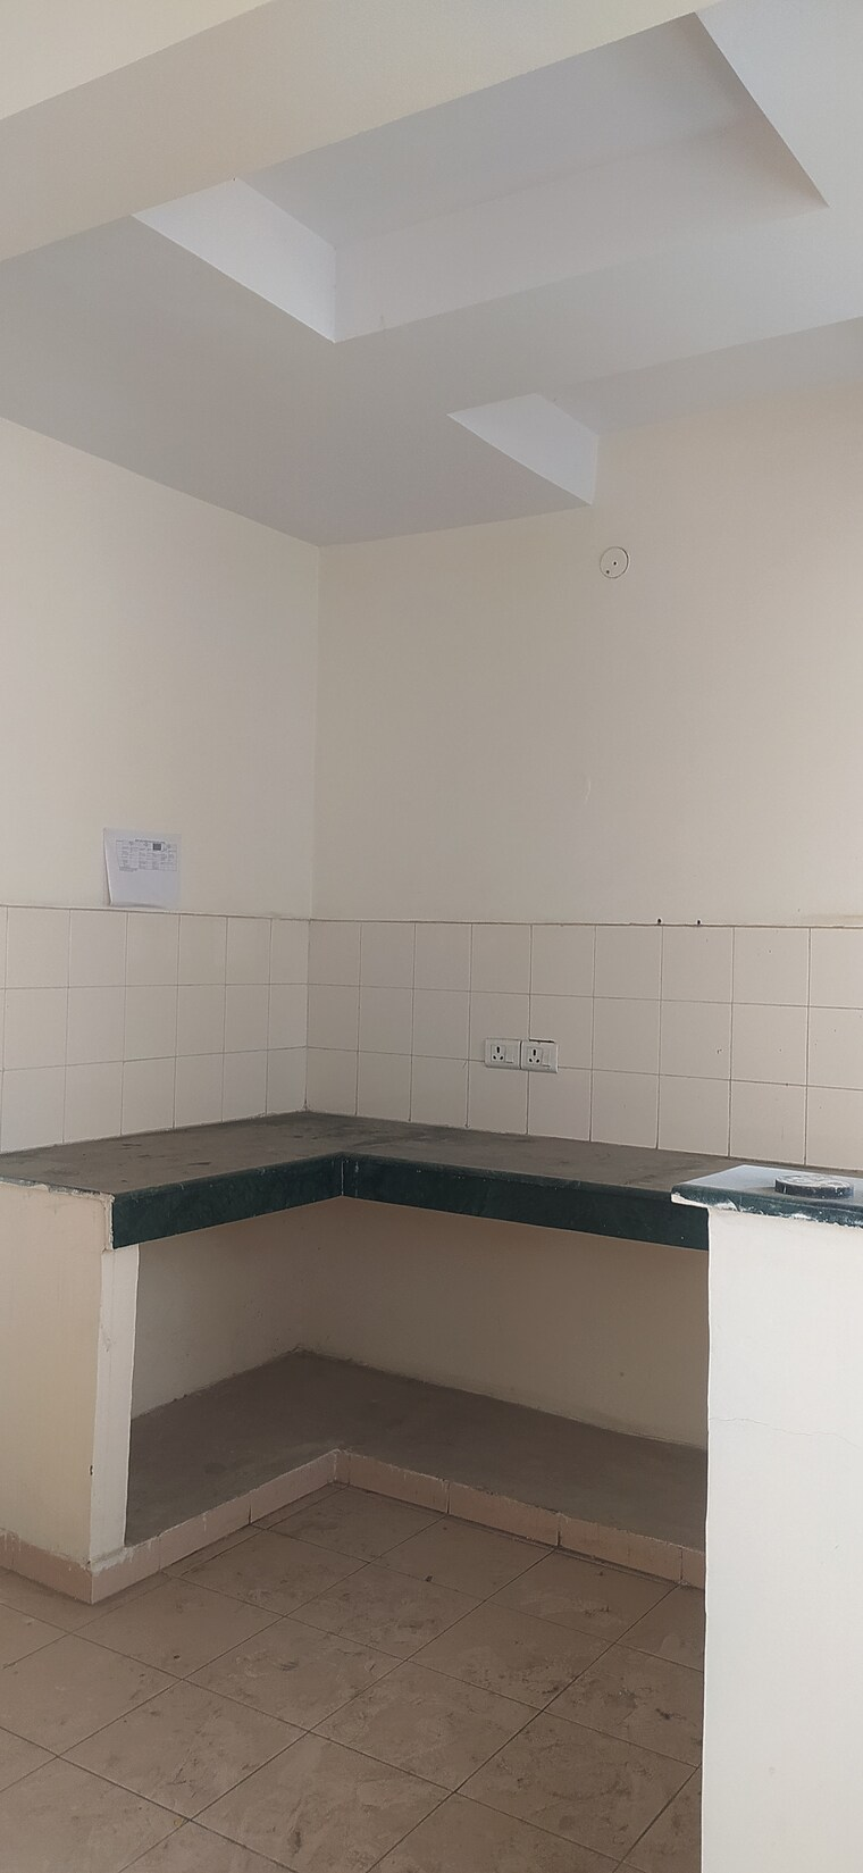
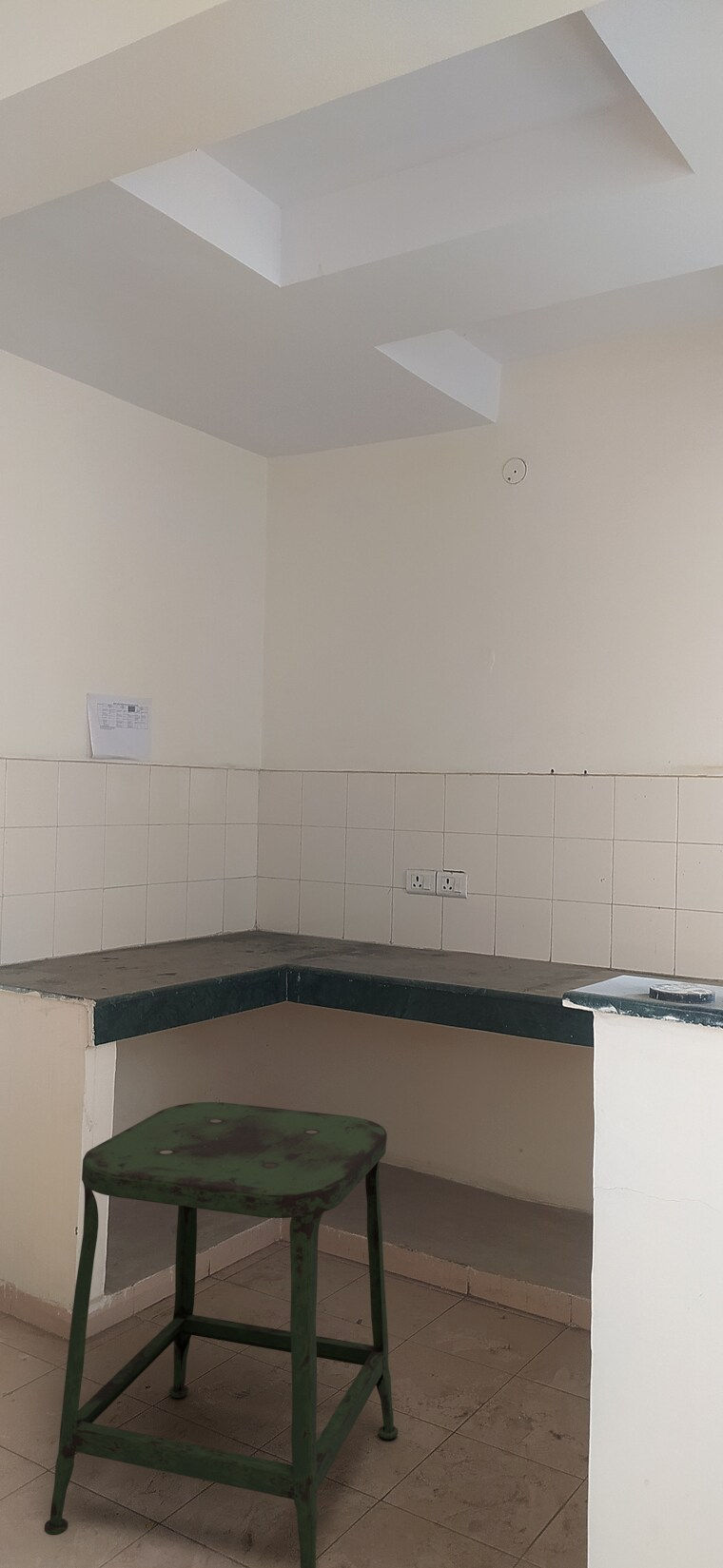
+ stool (235, 1322)
